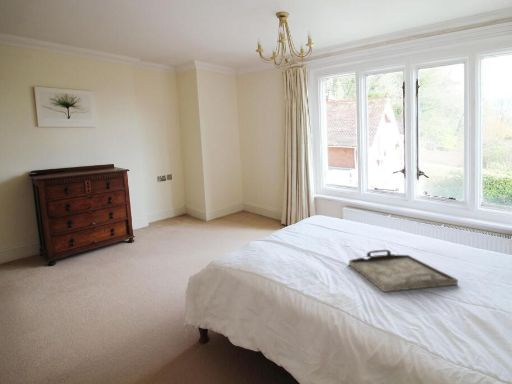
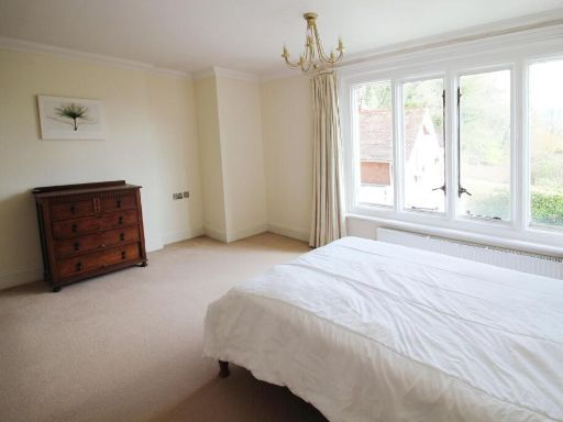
- serving tray (397, 266)
